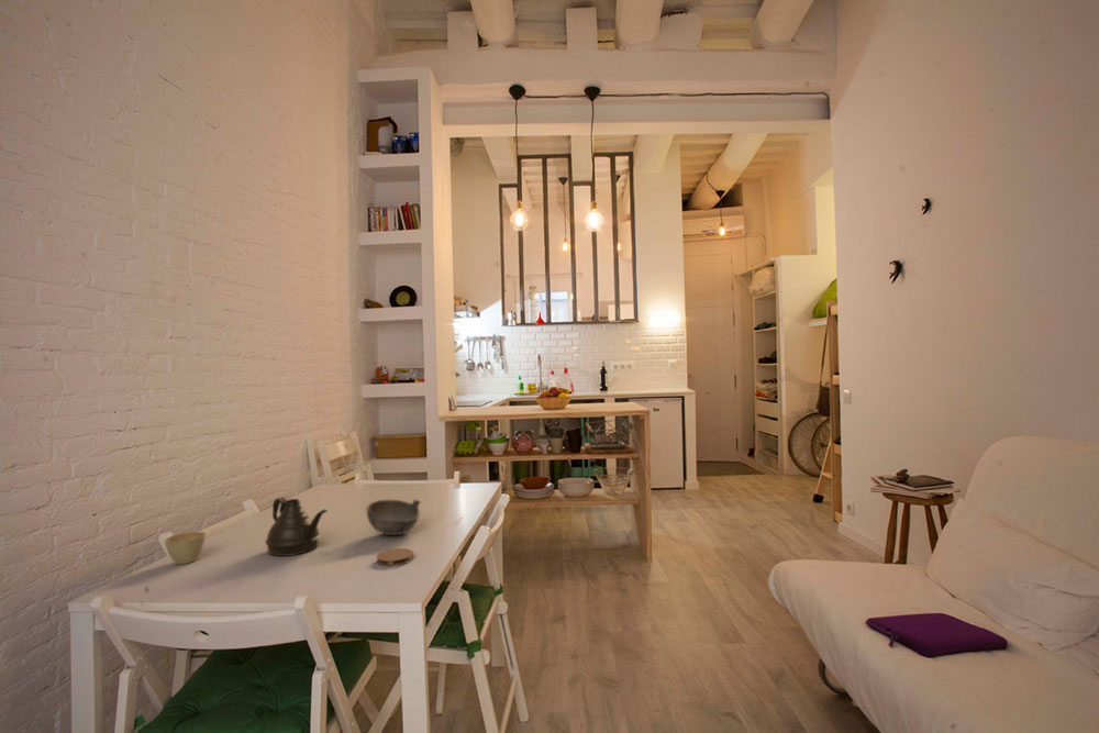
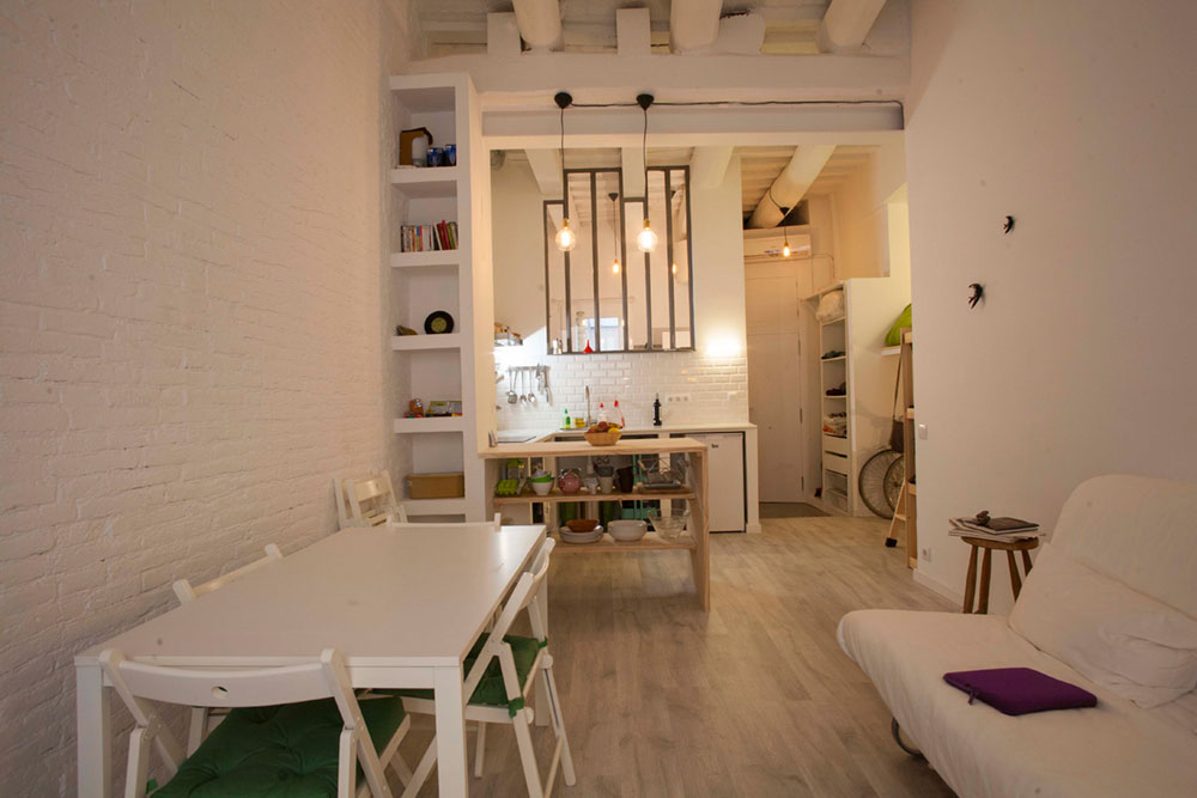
- coaster (395, 556)
- flower pot (186, 548)
- teapot (298, 525)
- bowl (393, 518)
